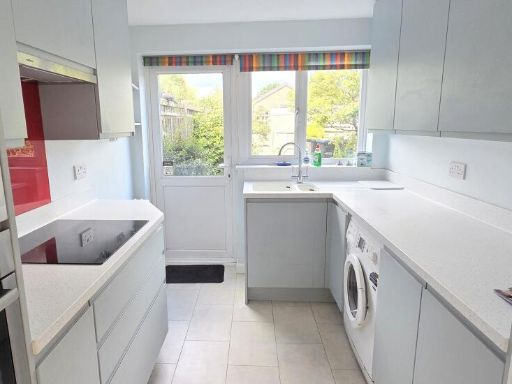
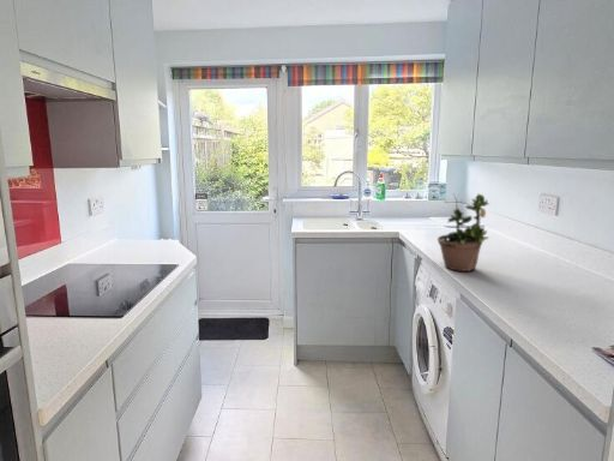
+ potted plant (460, 229)
